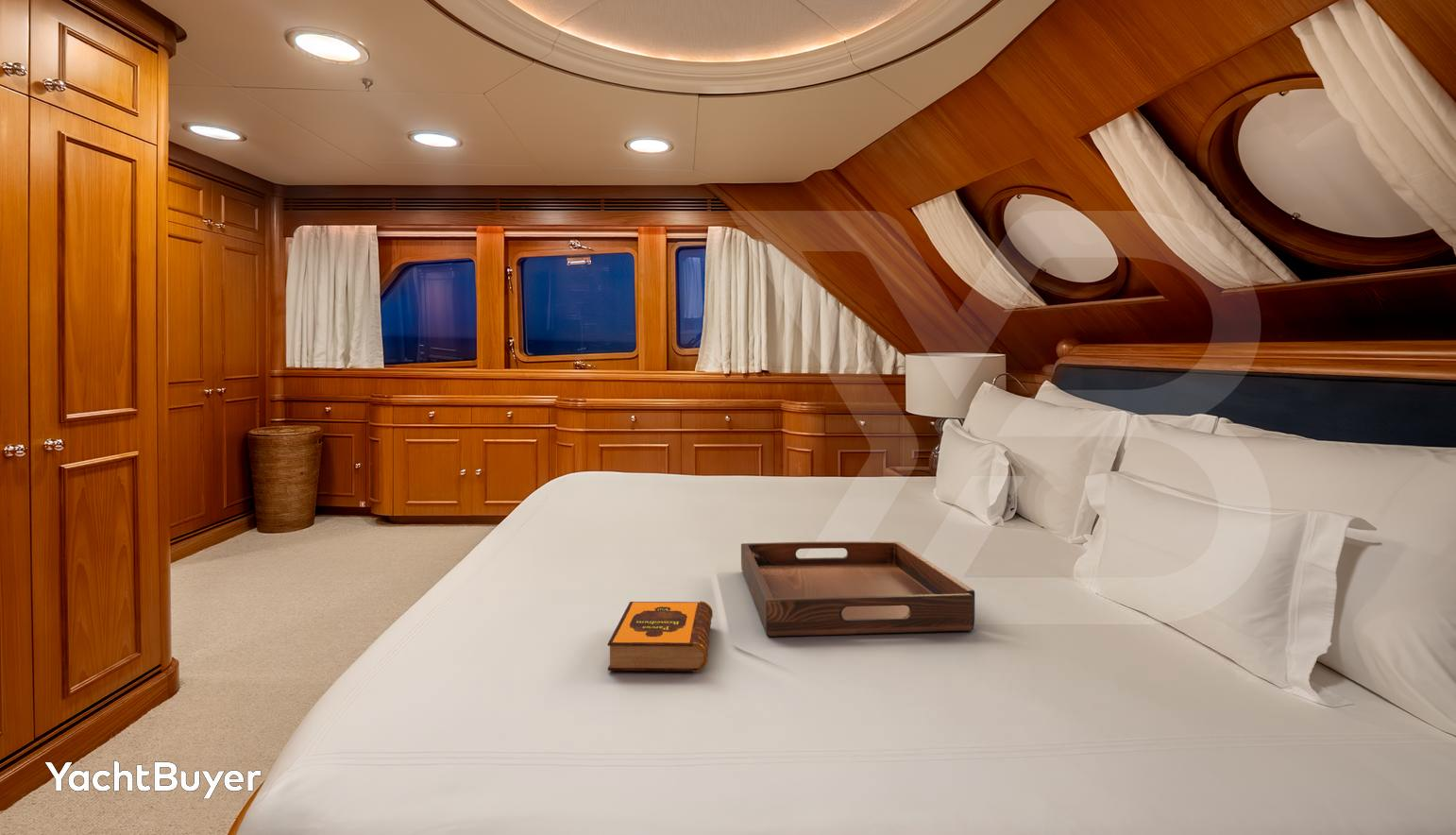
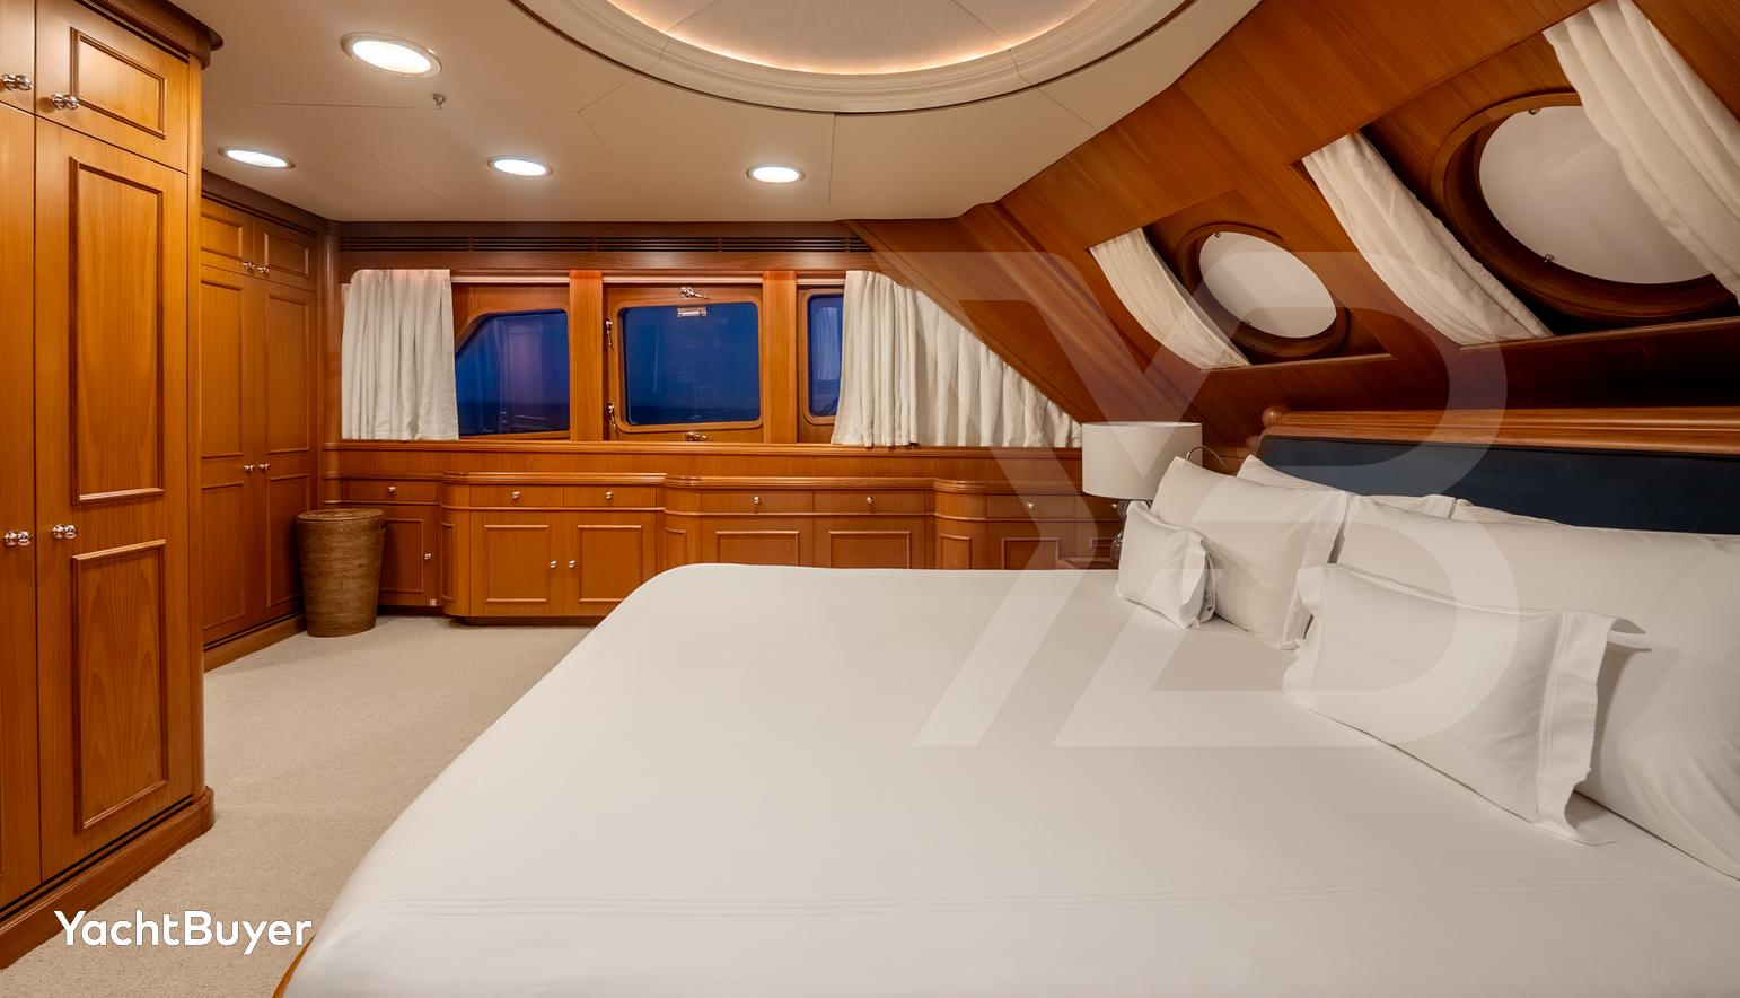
- hardback book (665, 633)
- serving tray (843, 580)
